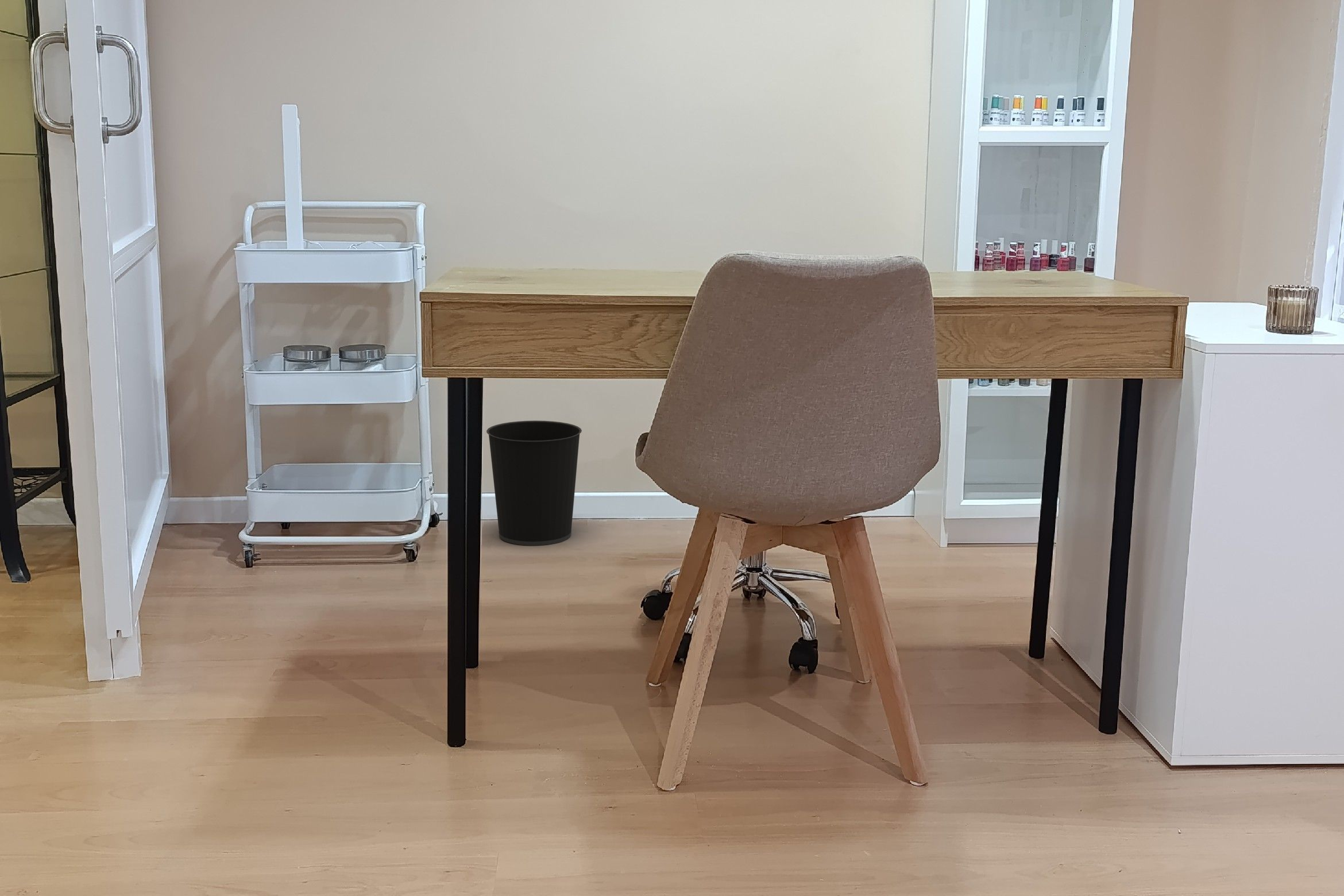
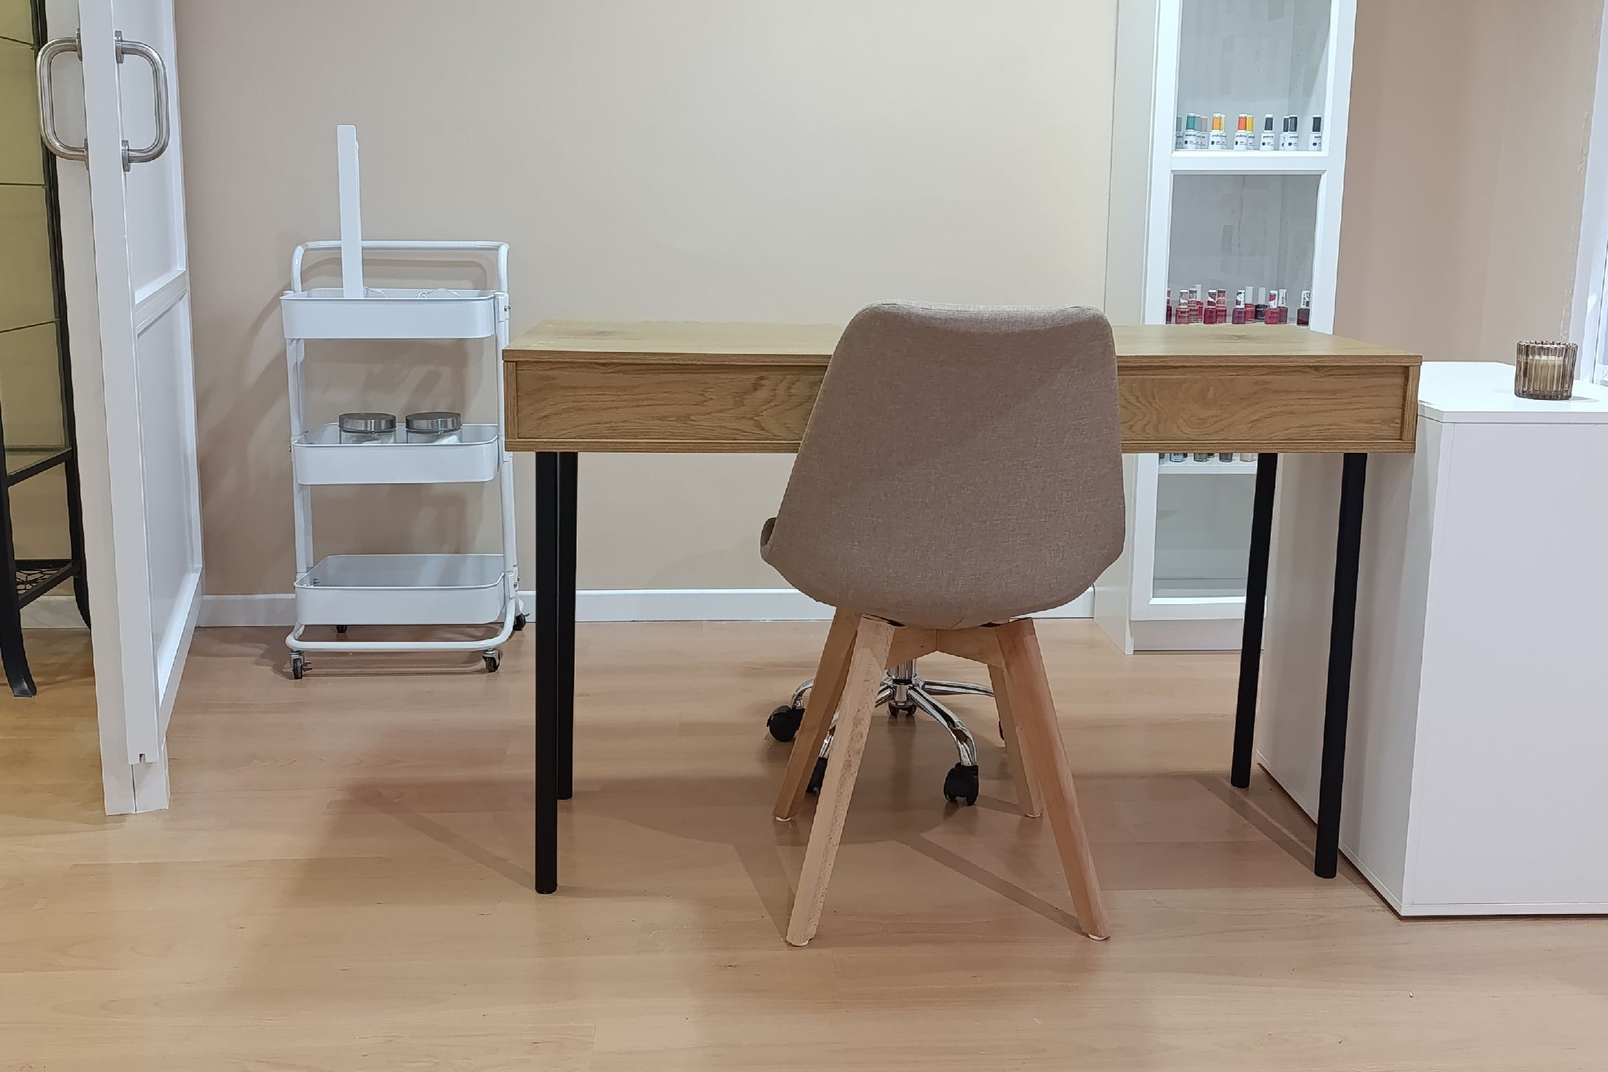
- wastebasket (535, 483)
